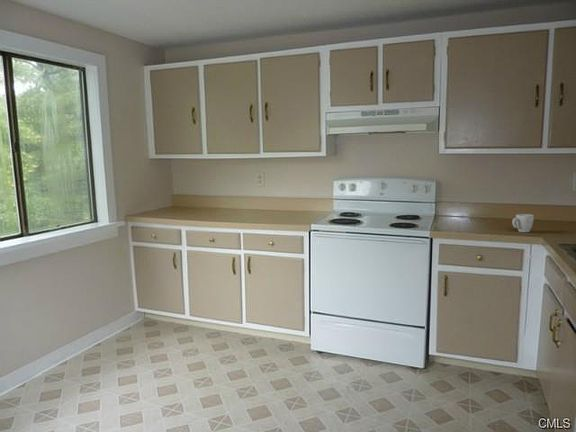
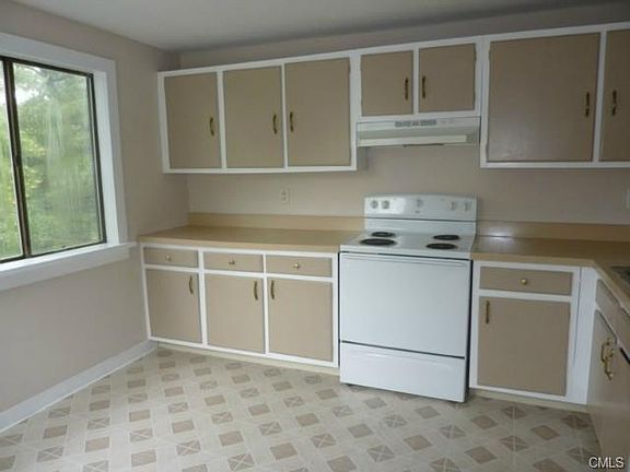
- mug (521, 223)
